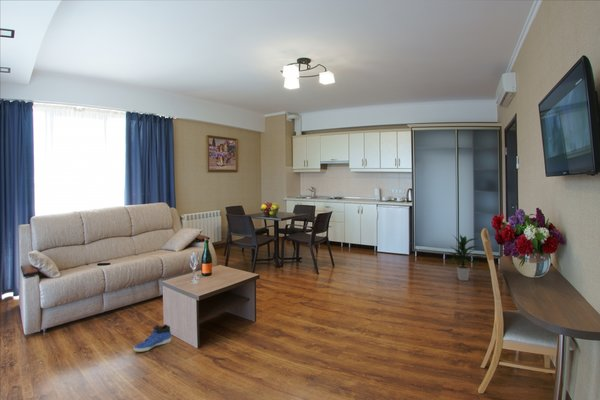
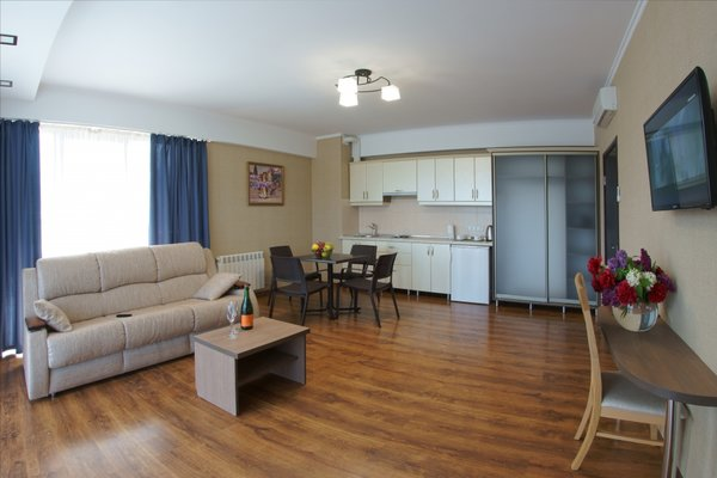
- sneaker (152, 336)
- indoor plant (463, 256)
